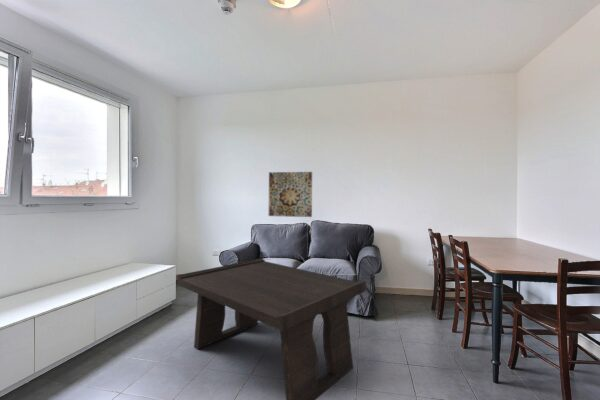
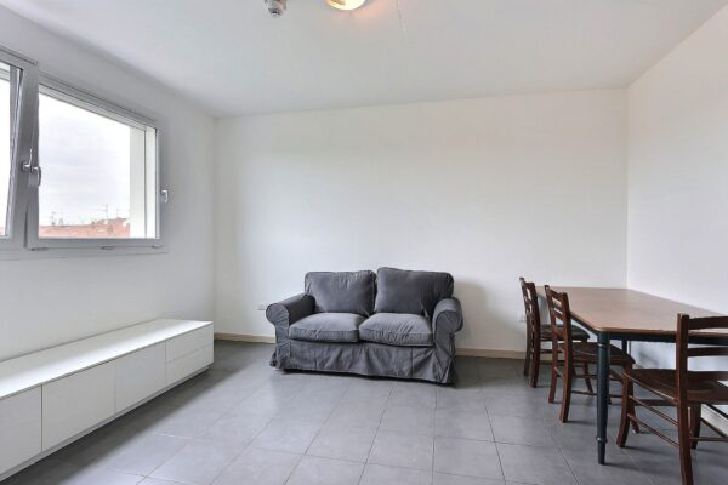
- wall art (290, 194)
- coffee table (268, 317)
